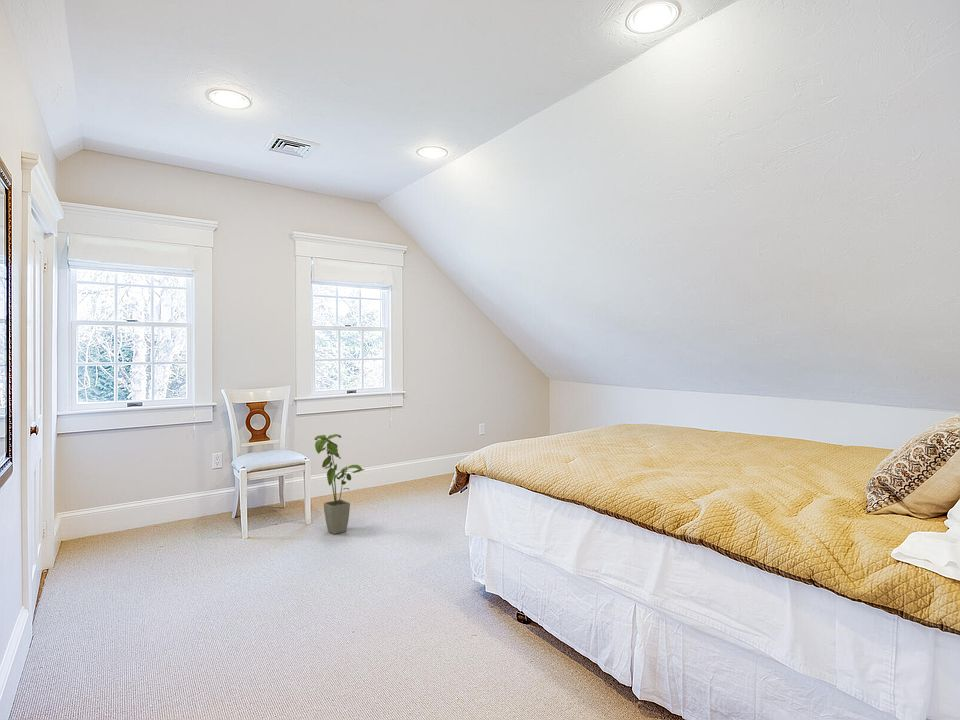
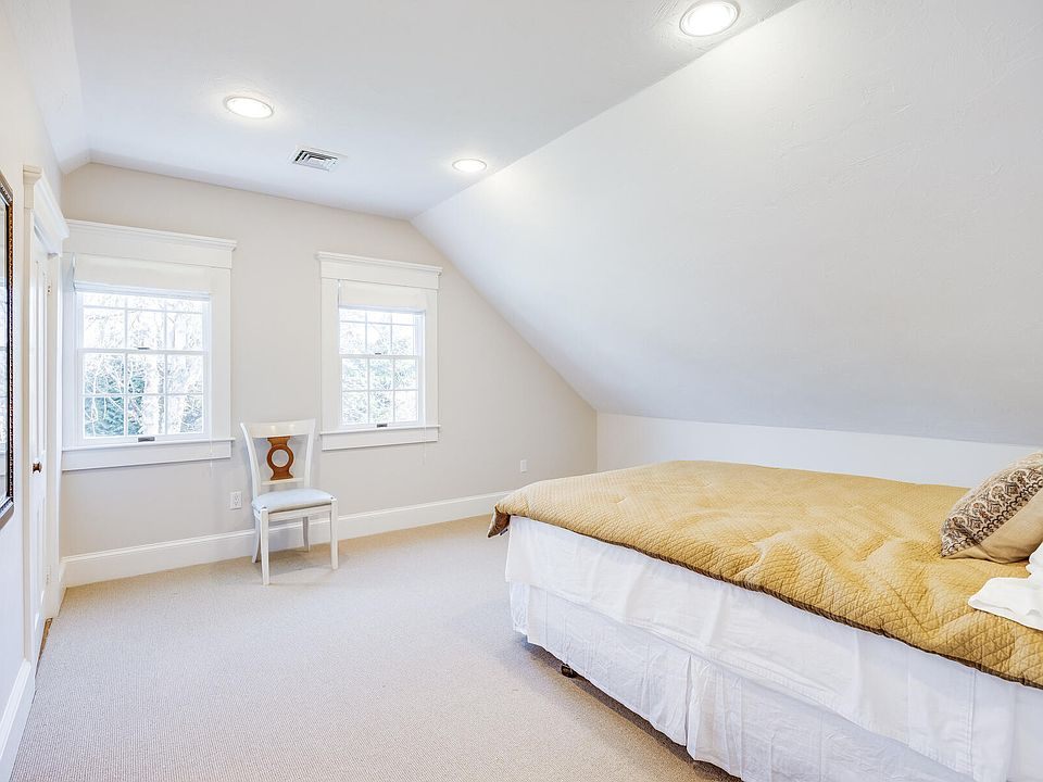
- house plant (335, 484)
